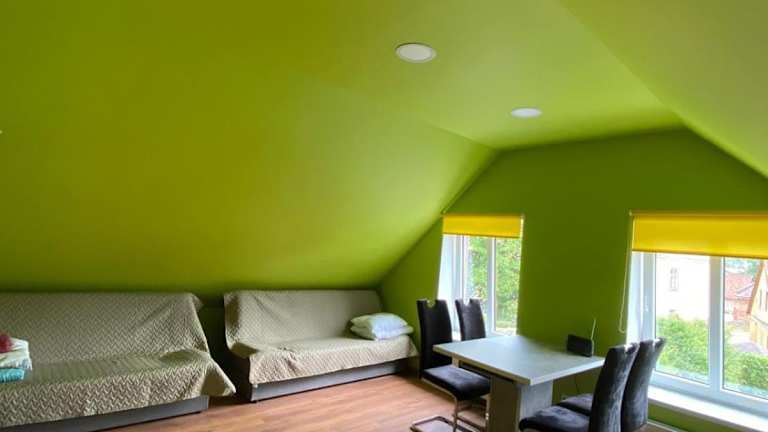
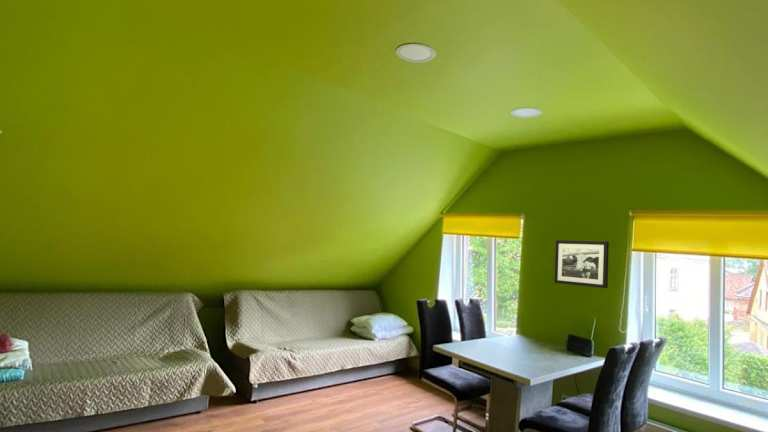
+ picture frame (580, 263)
